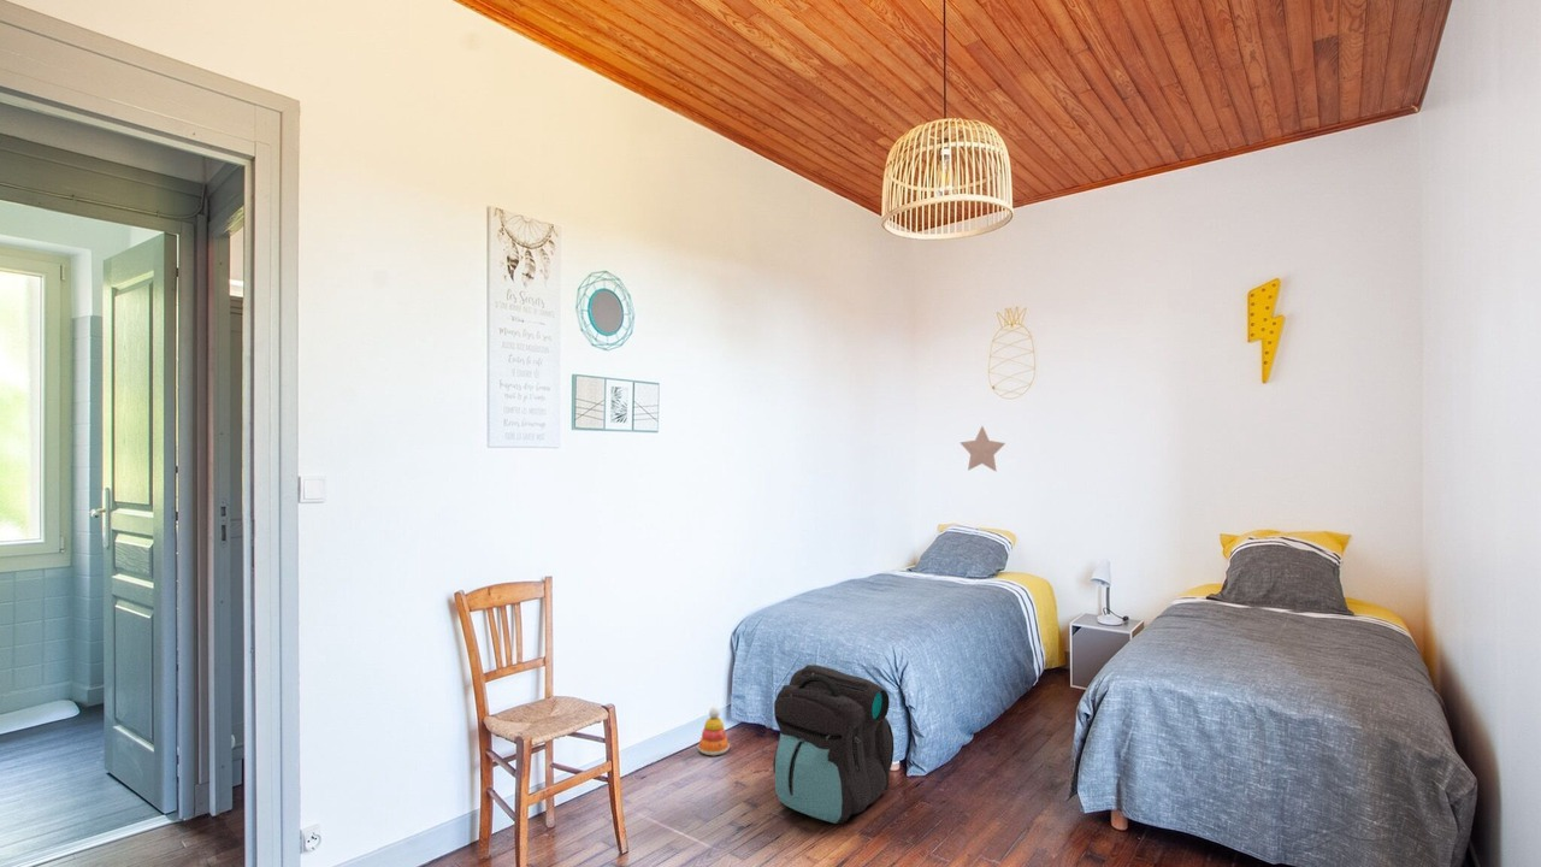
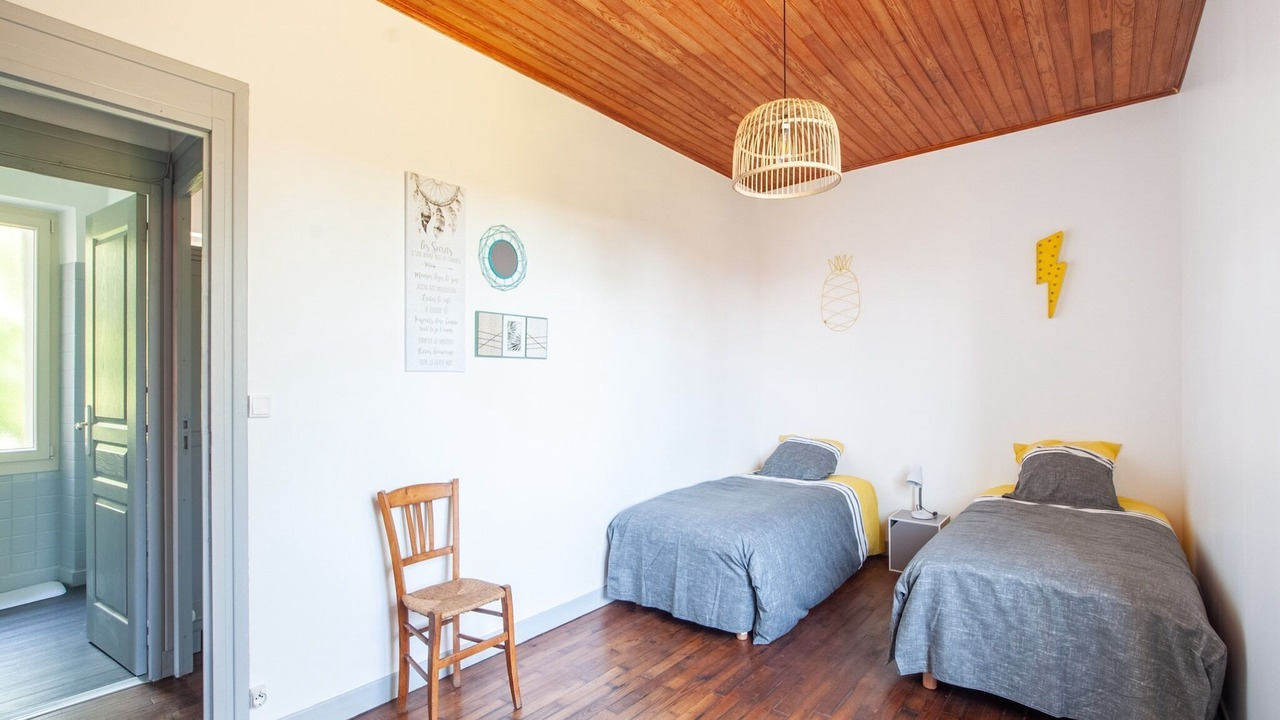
- backpack (832, 733)
- stacking toy (713, 729)
- decorative star (981, 448)
